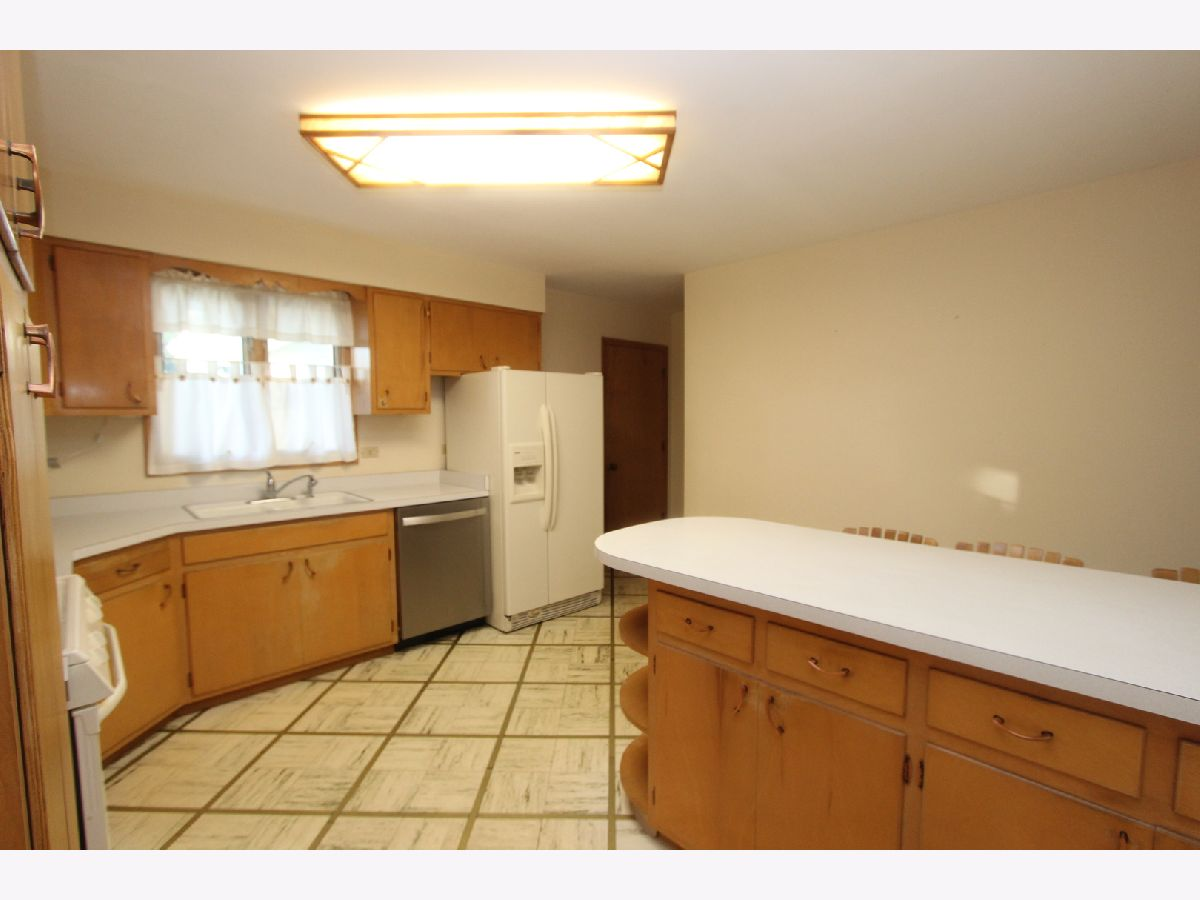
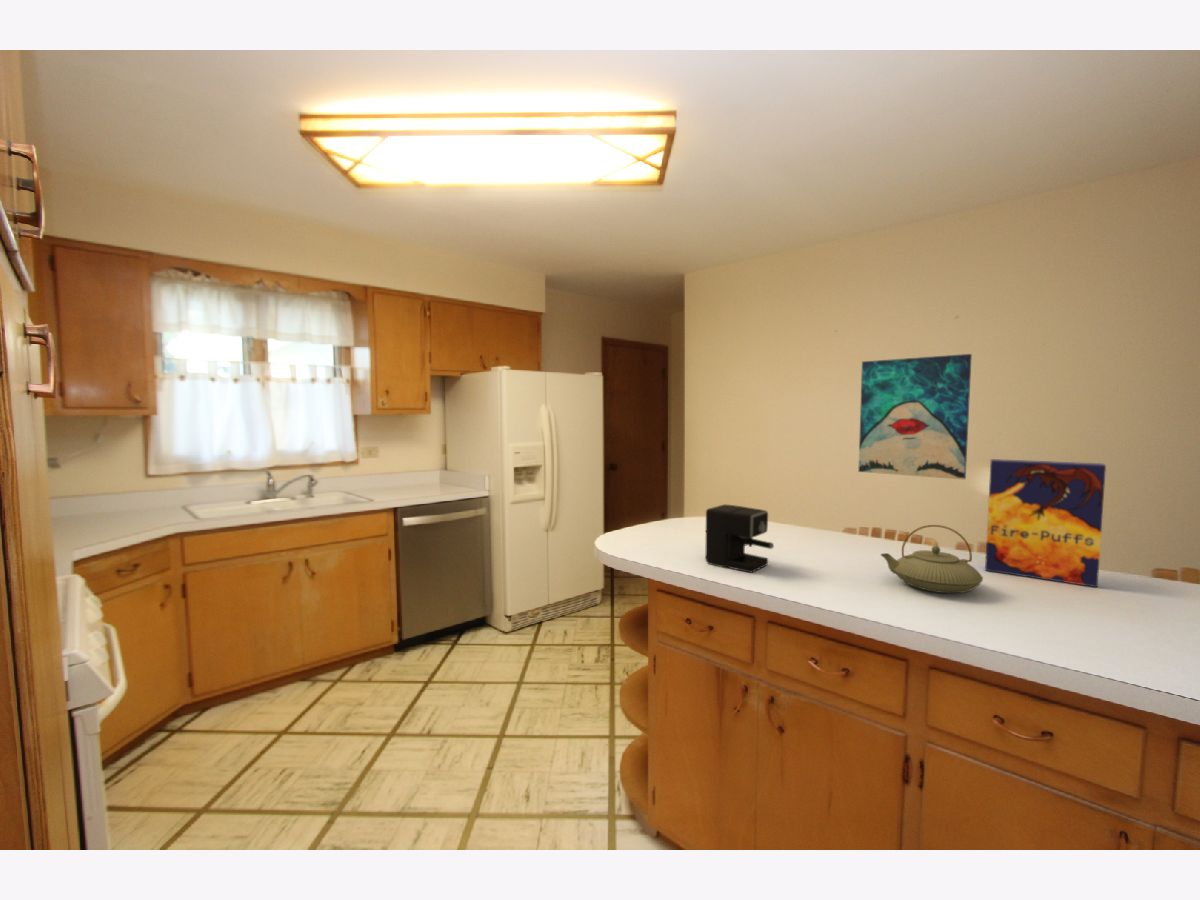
+ coffee maker (747, 530)
+ teapot (929, 554)
+ wall art (911, 417)
+ cereal box (1040, 518)
